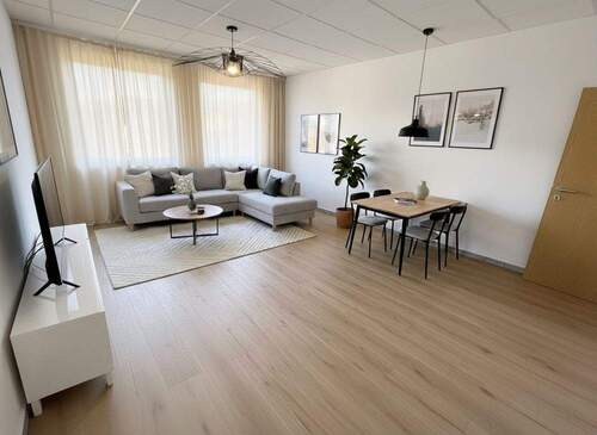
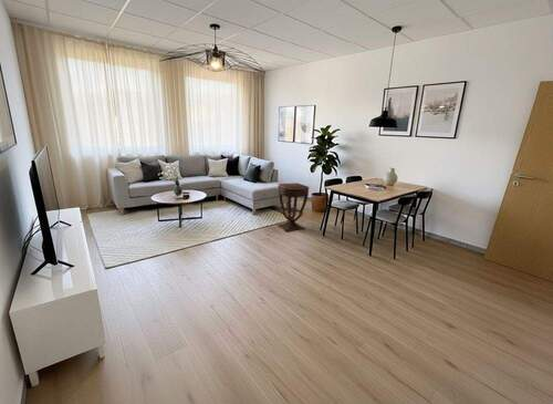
+ side table (293, 206)
